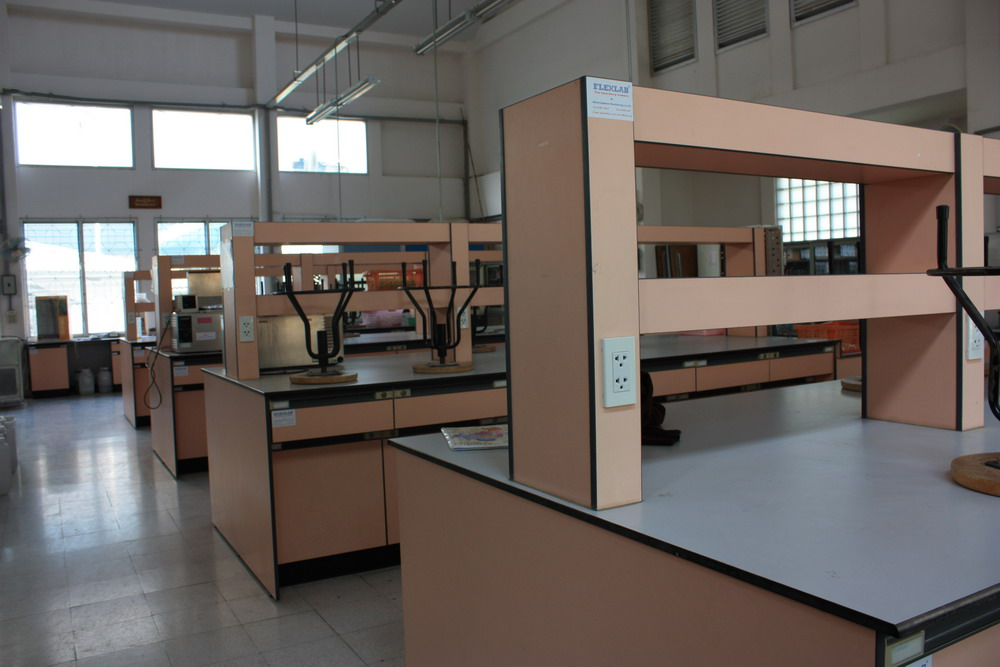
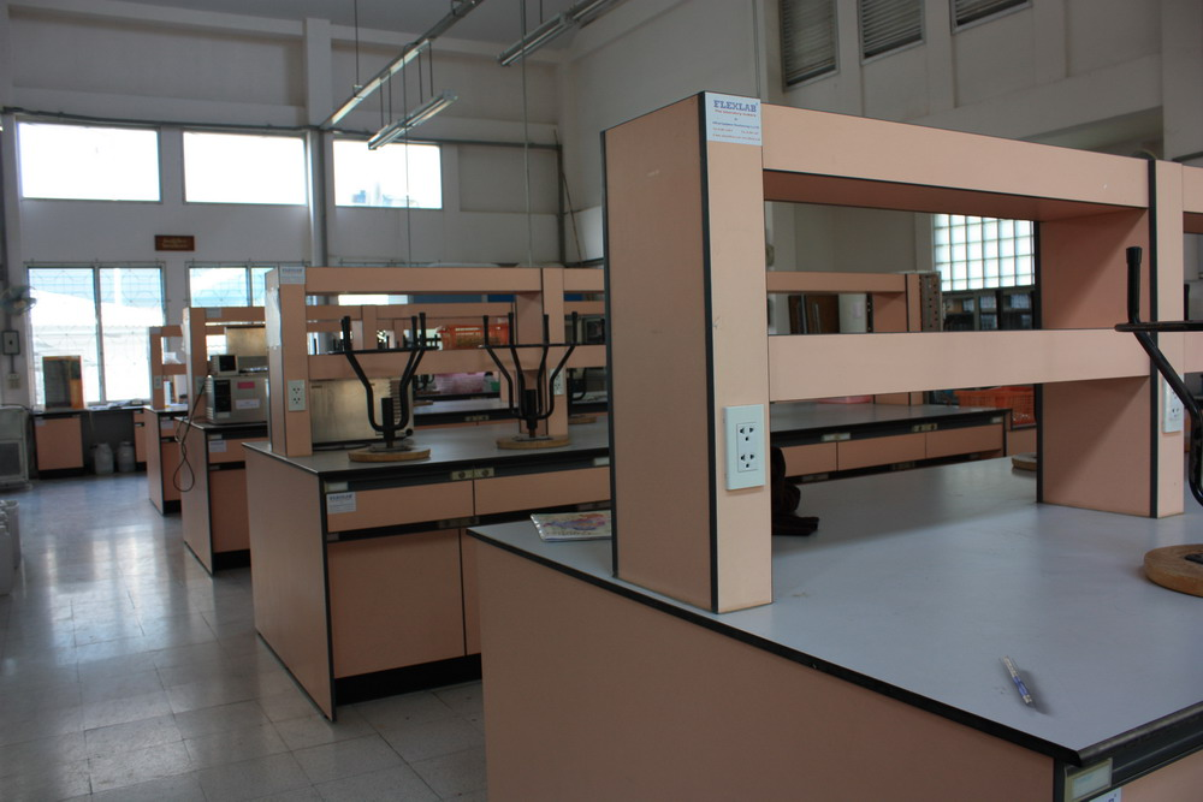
+ pen (1017, 677)
